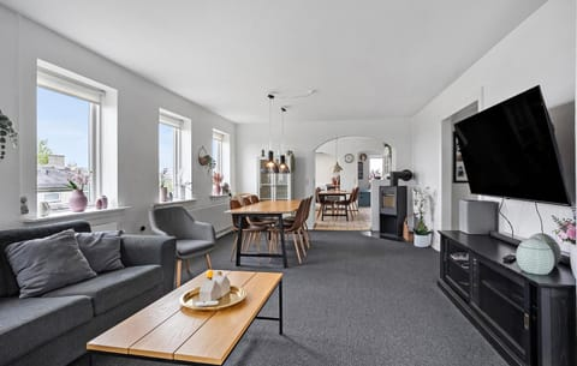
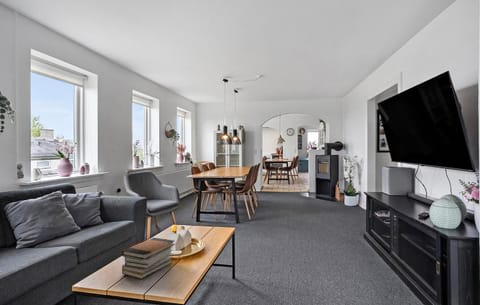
+ book stack (149, 256)
